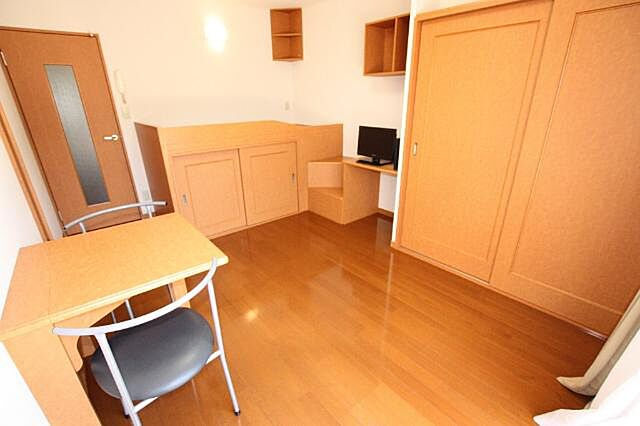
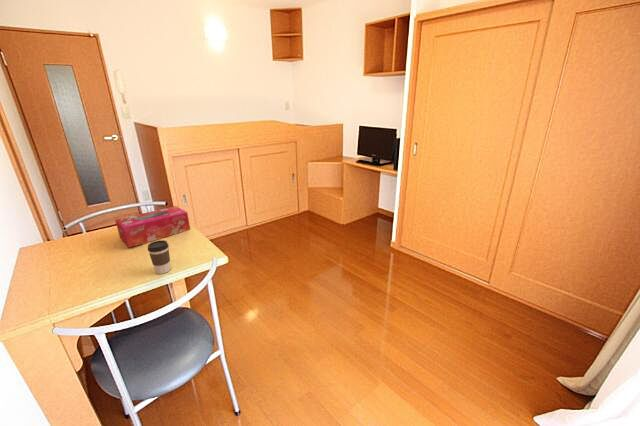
+ tissue box (154, 224)
+ coffee cup (160, 257)
